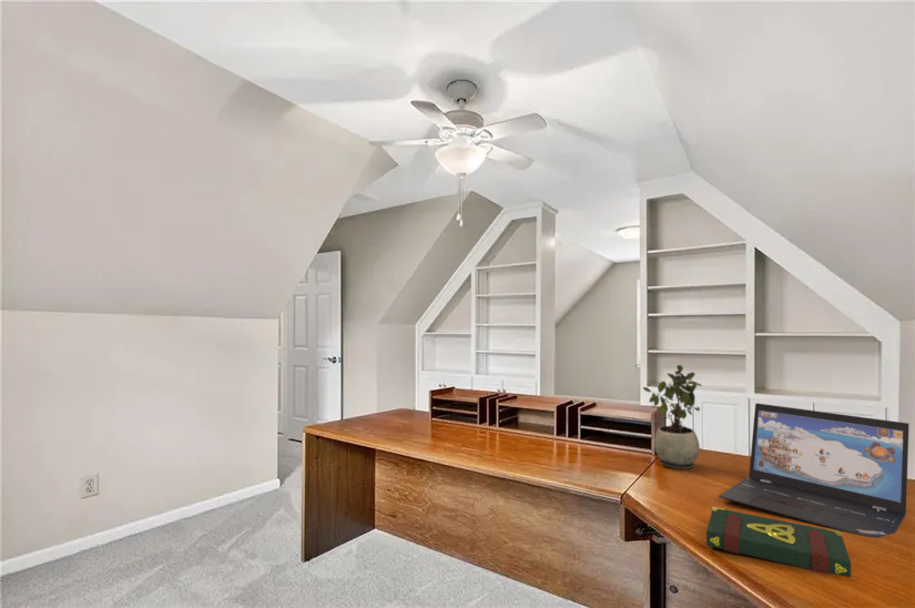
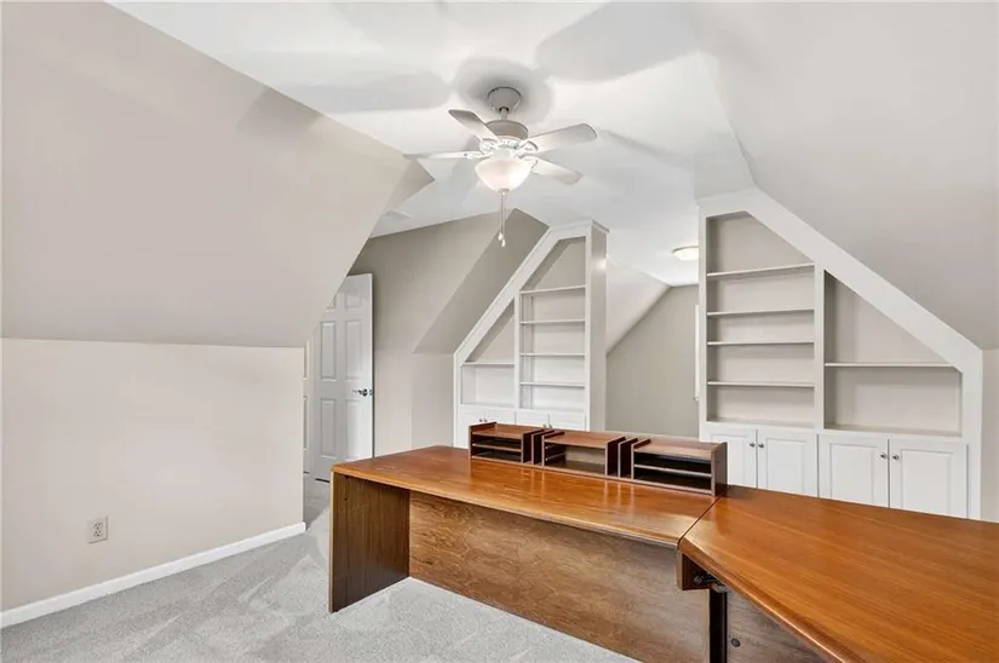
- potted plant (669, 413)
- laptop (811, 462)
- book (773, 539)
